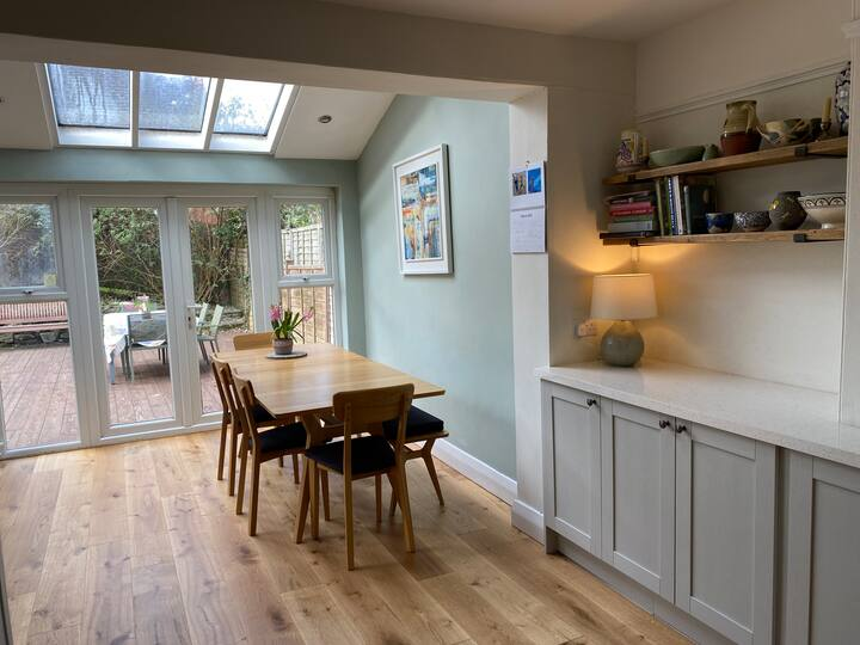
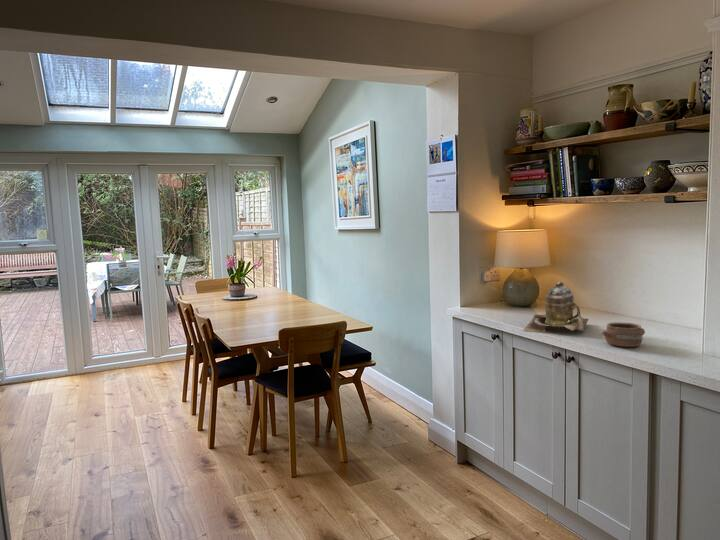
+ pottery (623, 334)
+ teapot (556, 303)
